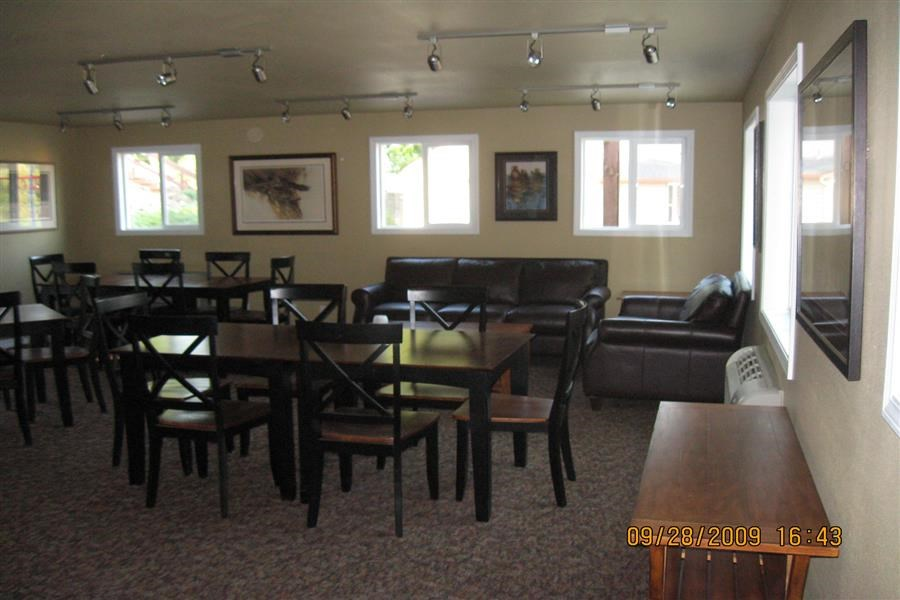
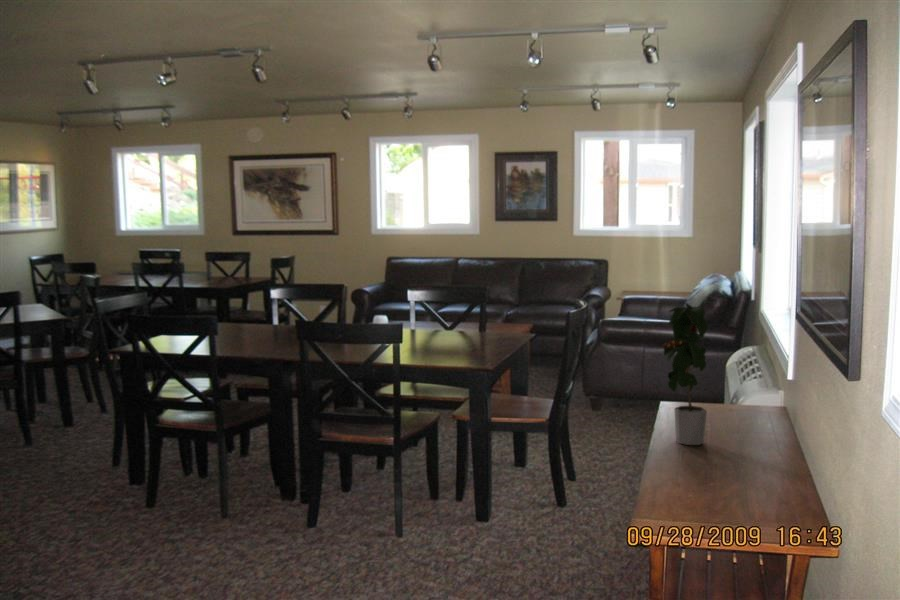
+ potted plant (686, 373)
